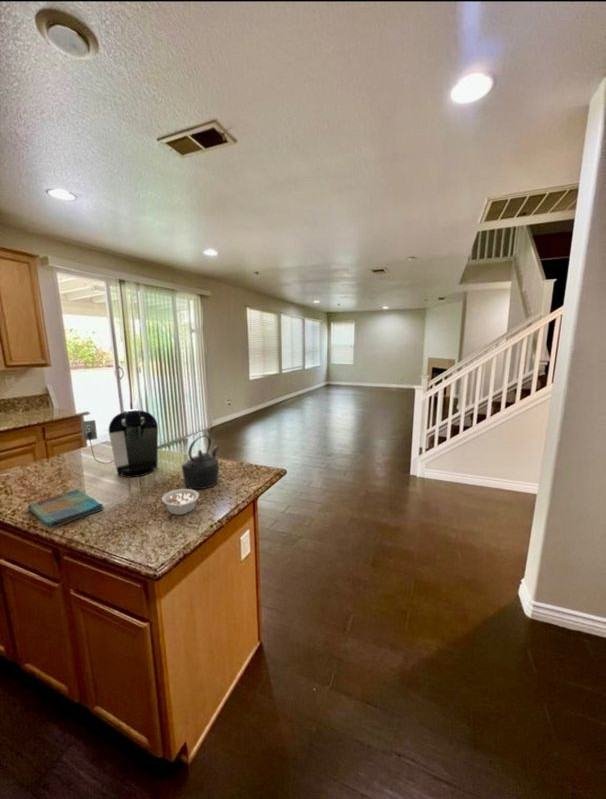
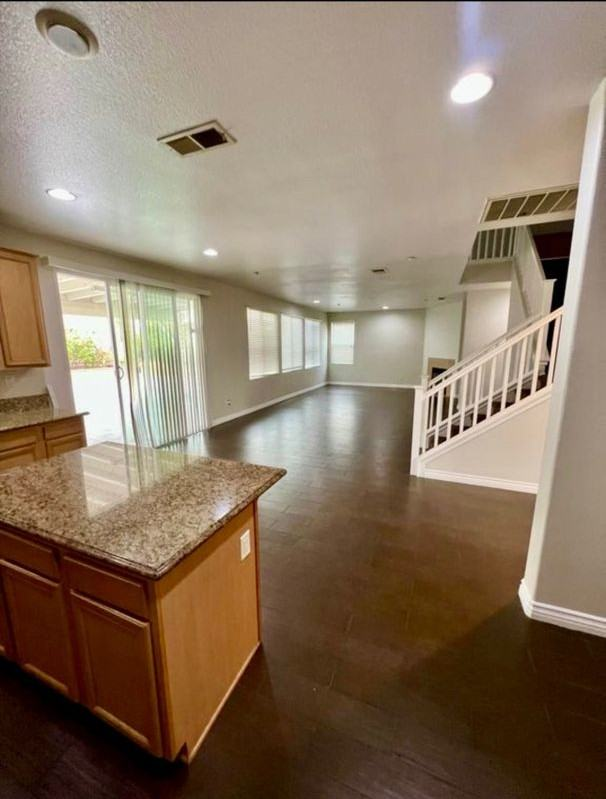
- dish towel (65, 506)
- legume (181, 501)
- coffee maker (121, 441)
- kettle (205, 456)
